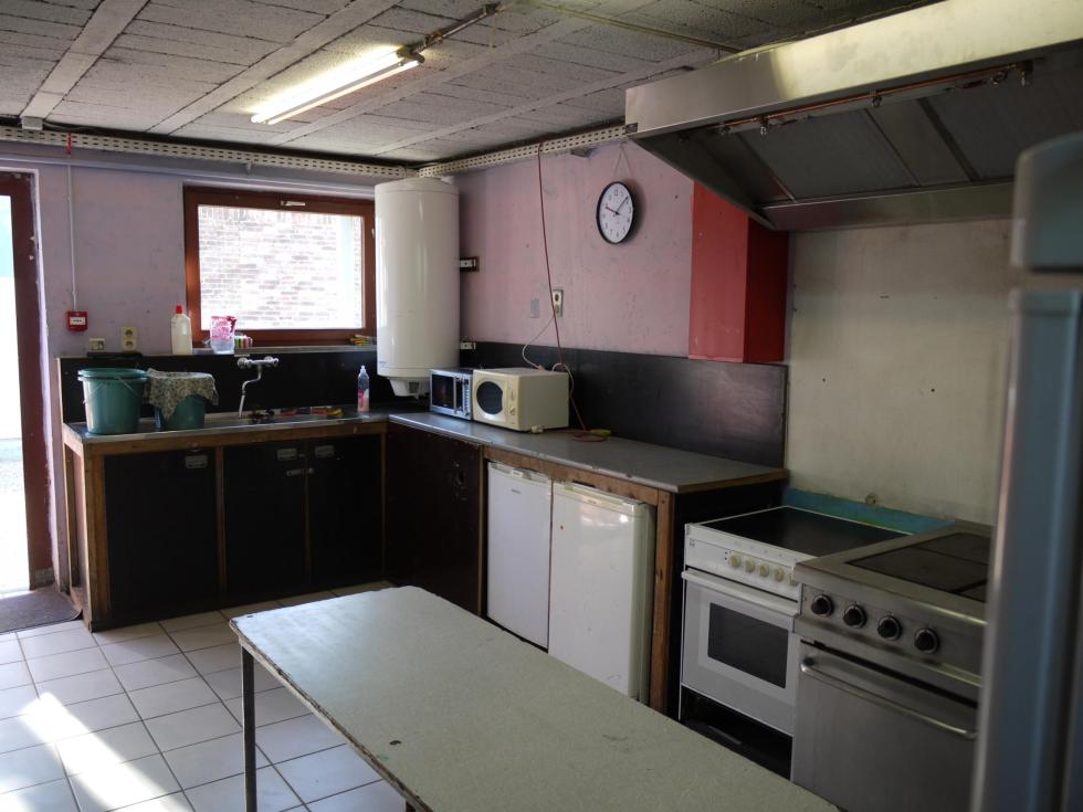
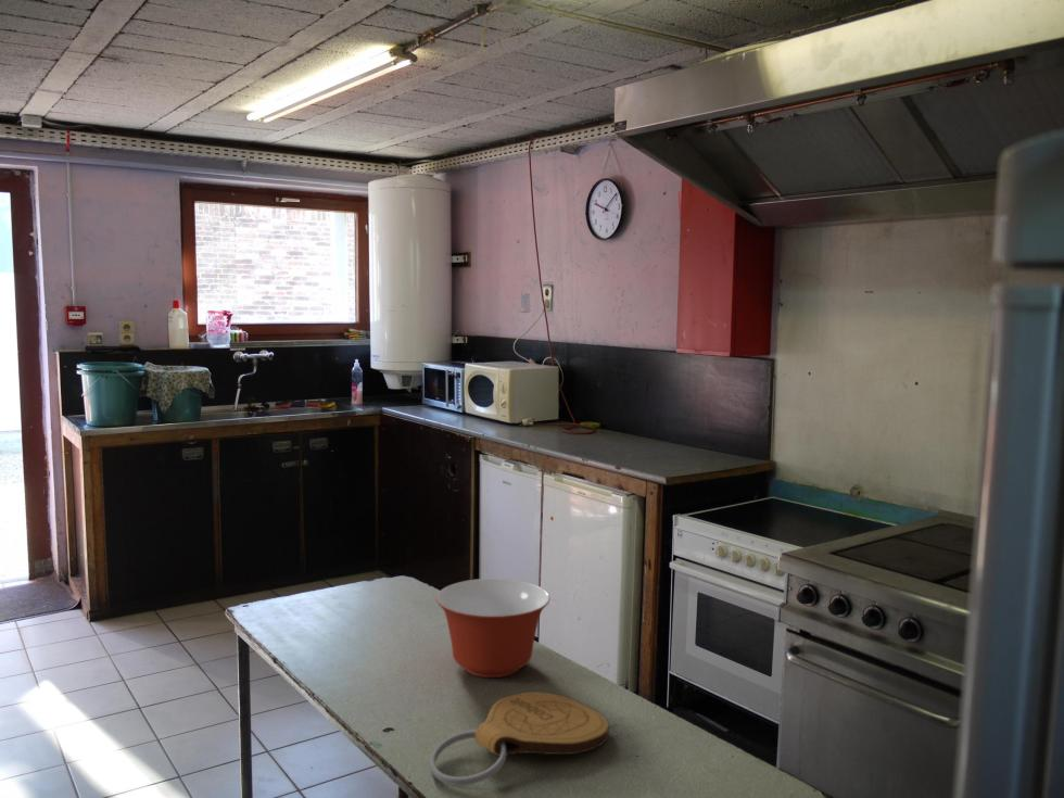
+ key chain (516, 732)
+ mixing bowl (492, 631)
